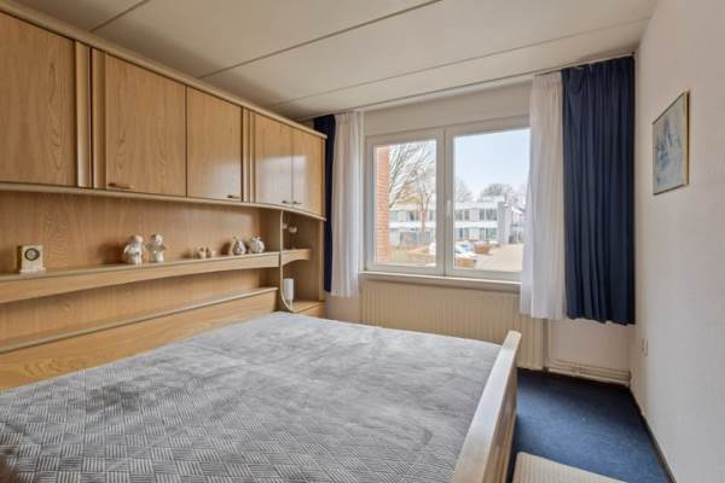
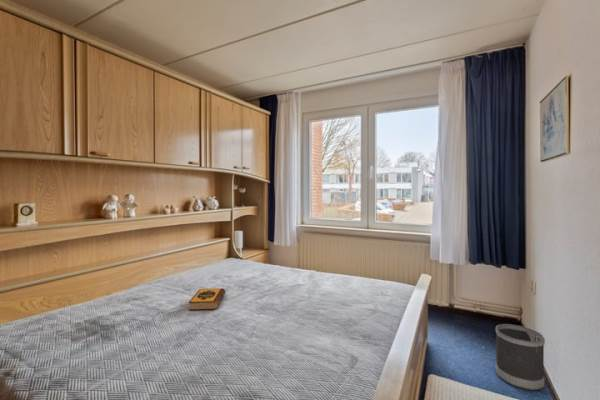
+ hardback book (208, 298)
+ wastebasket (518, 354)
